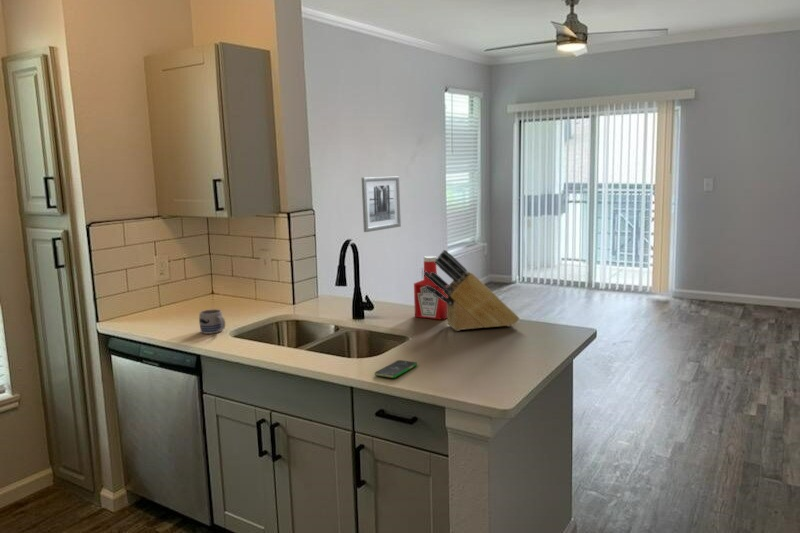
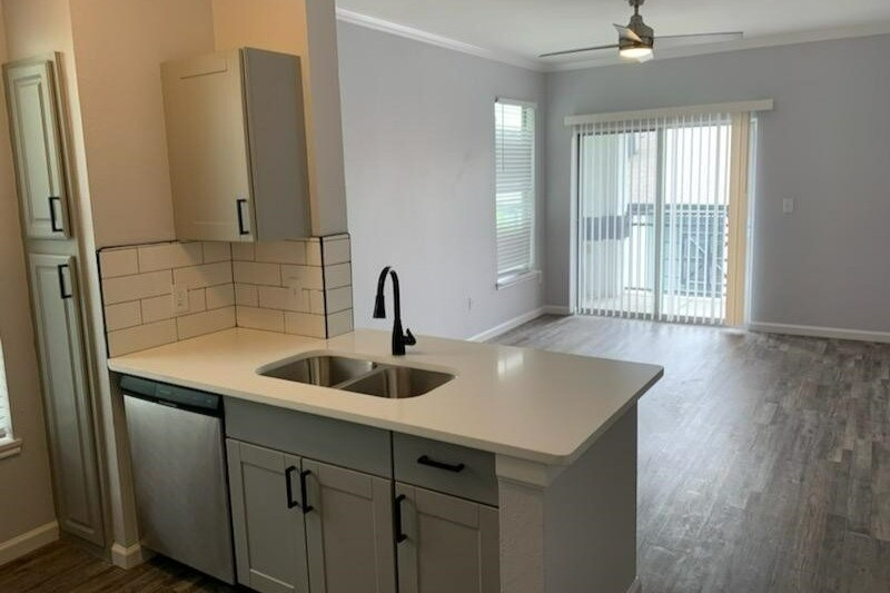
- knife block (470, 287)
- mug (213, 321)
- smartphone (396, 368)
- soap bottle (431, 286)
- wall art (382, 203)
